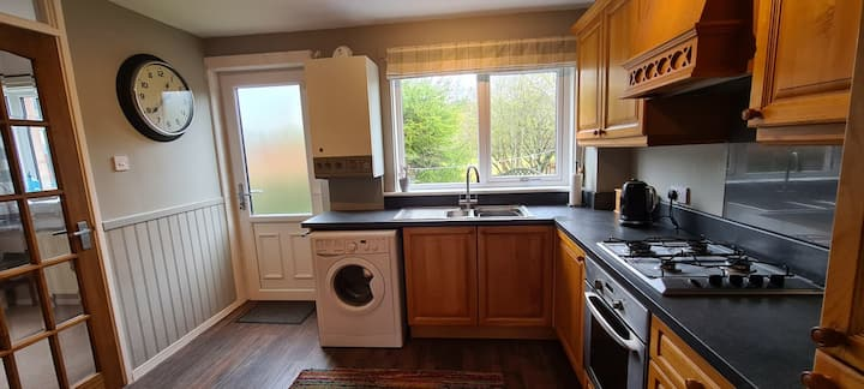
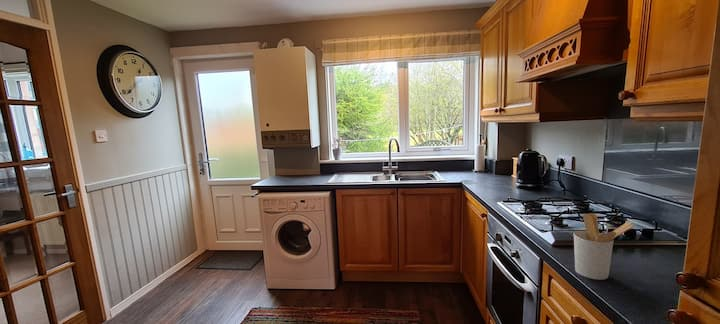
+ utensil holder (602, 246)
